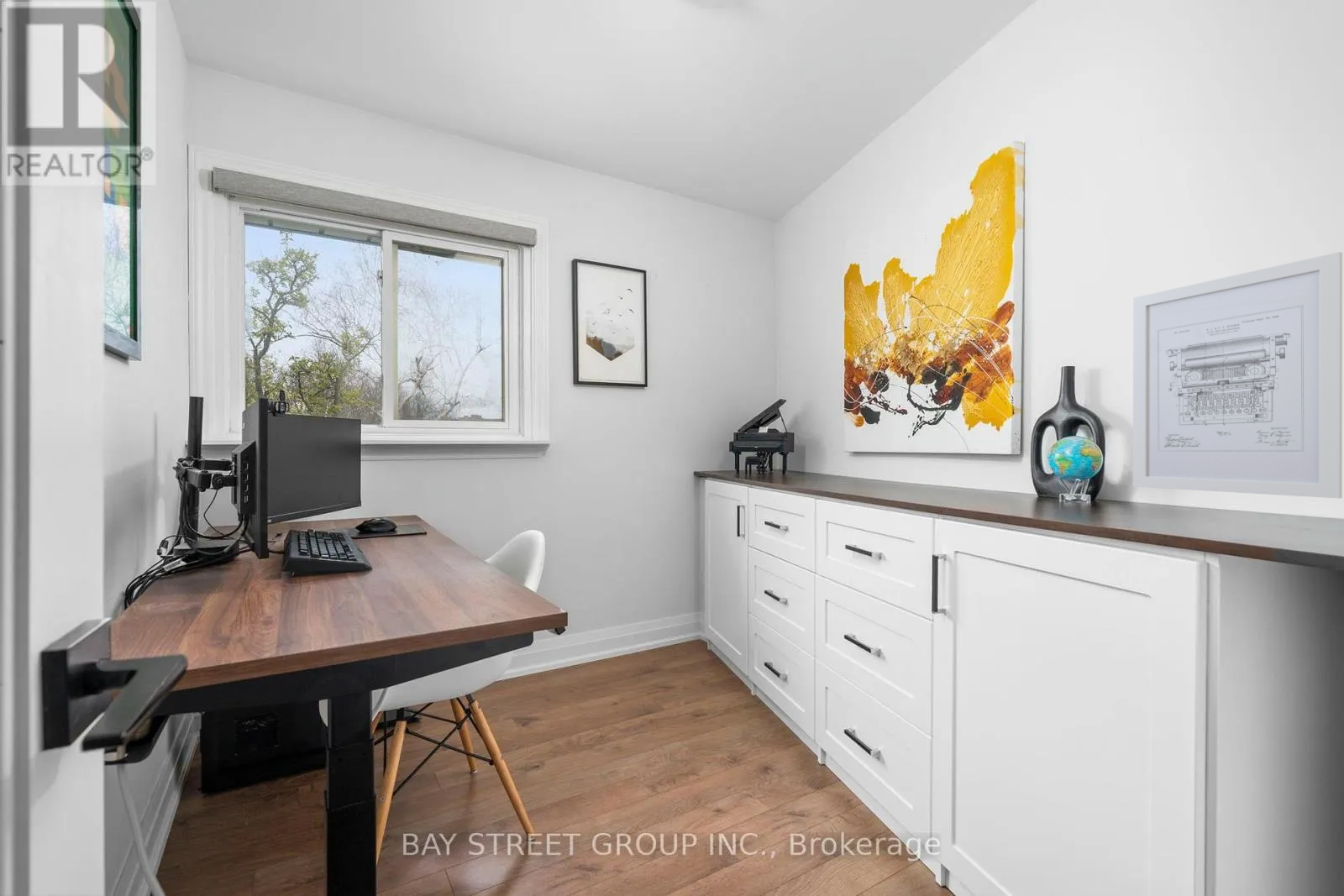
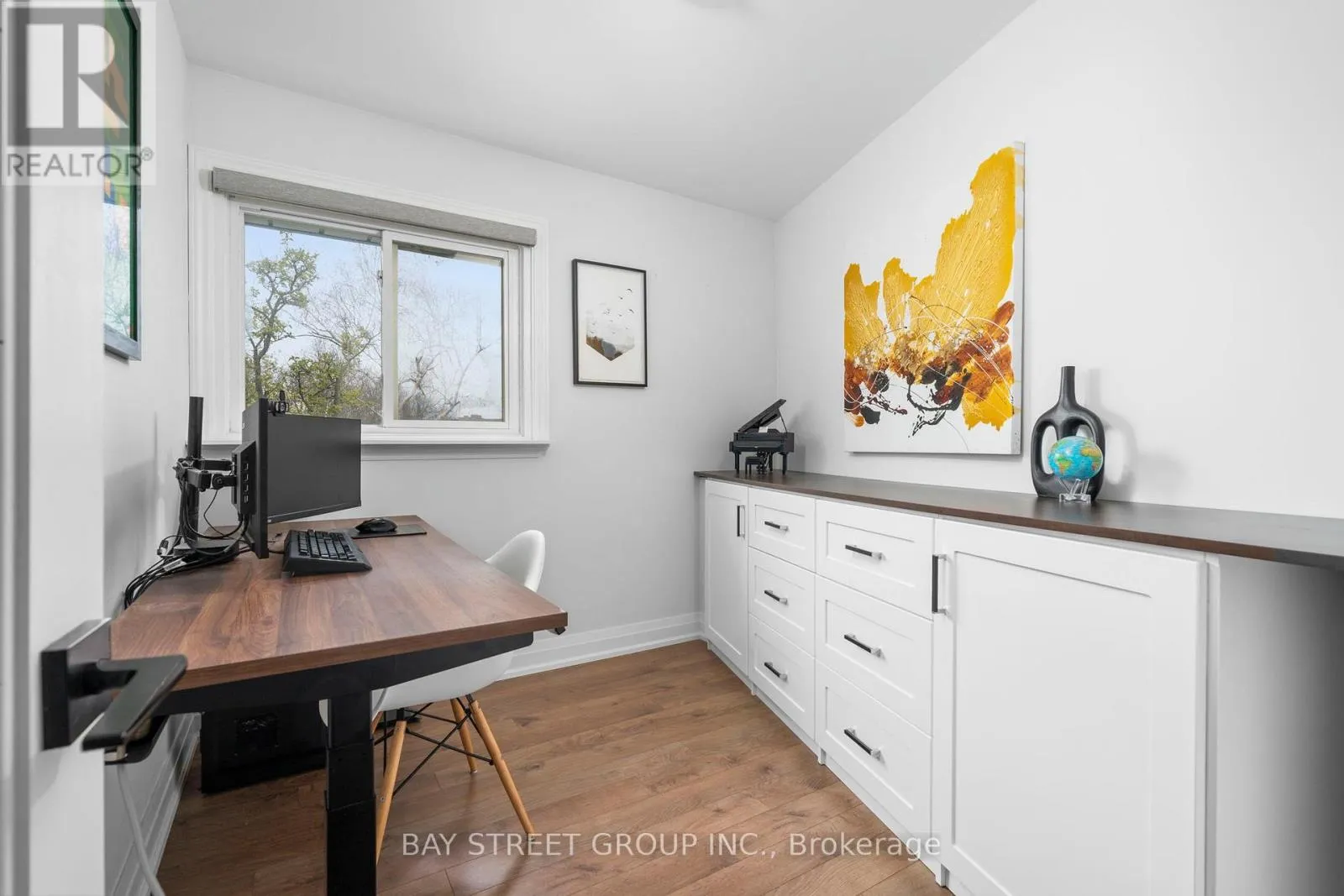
- wall art (1224, 385)
